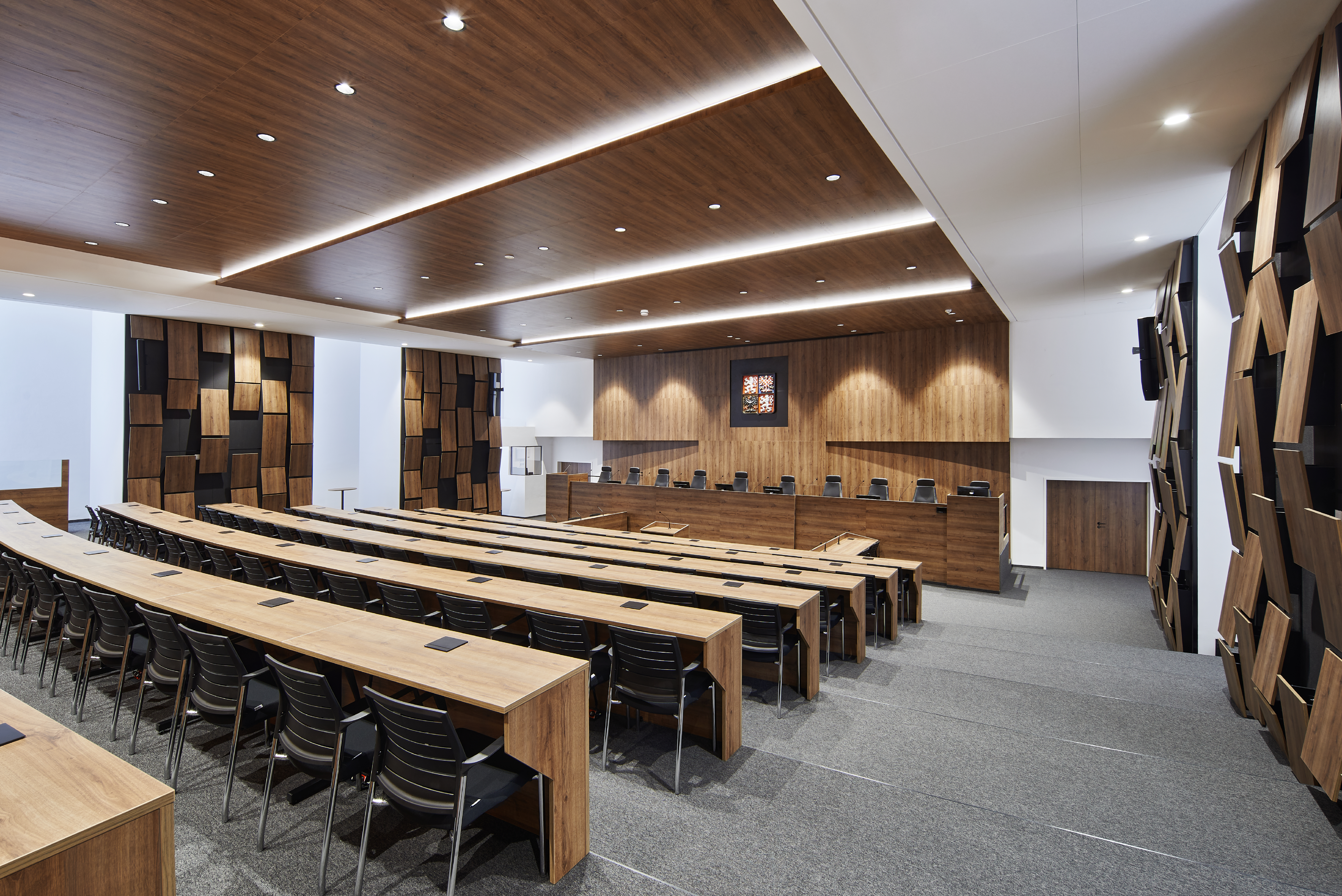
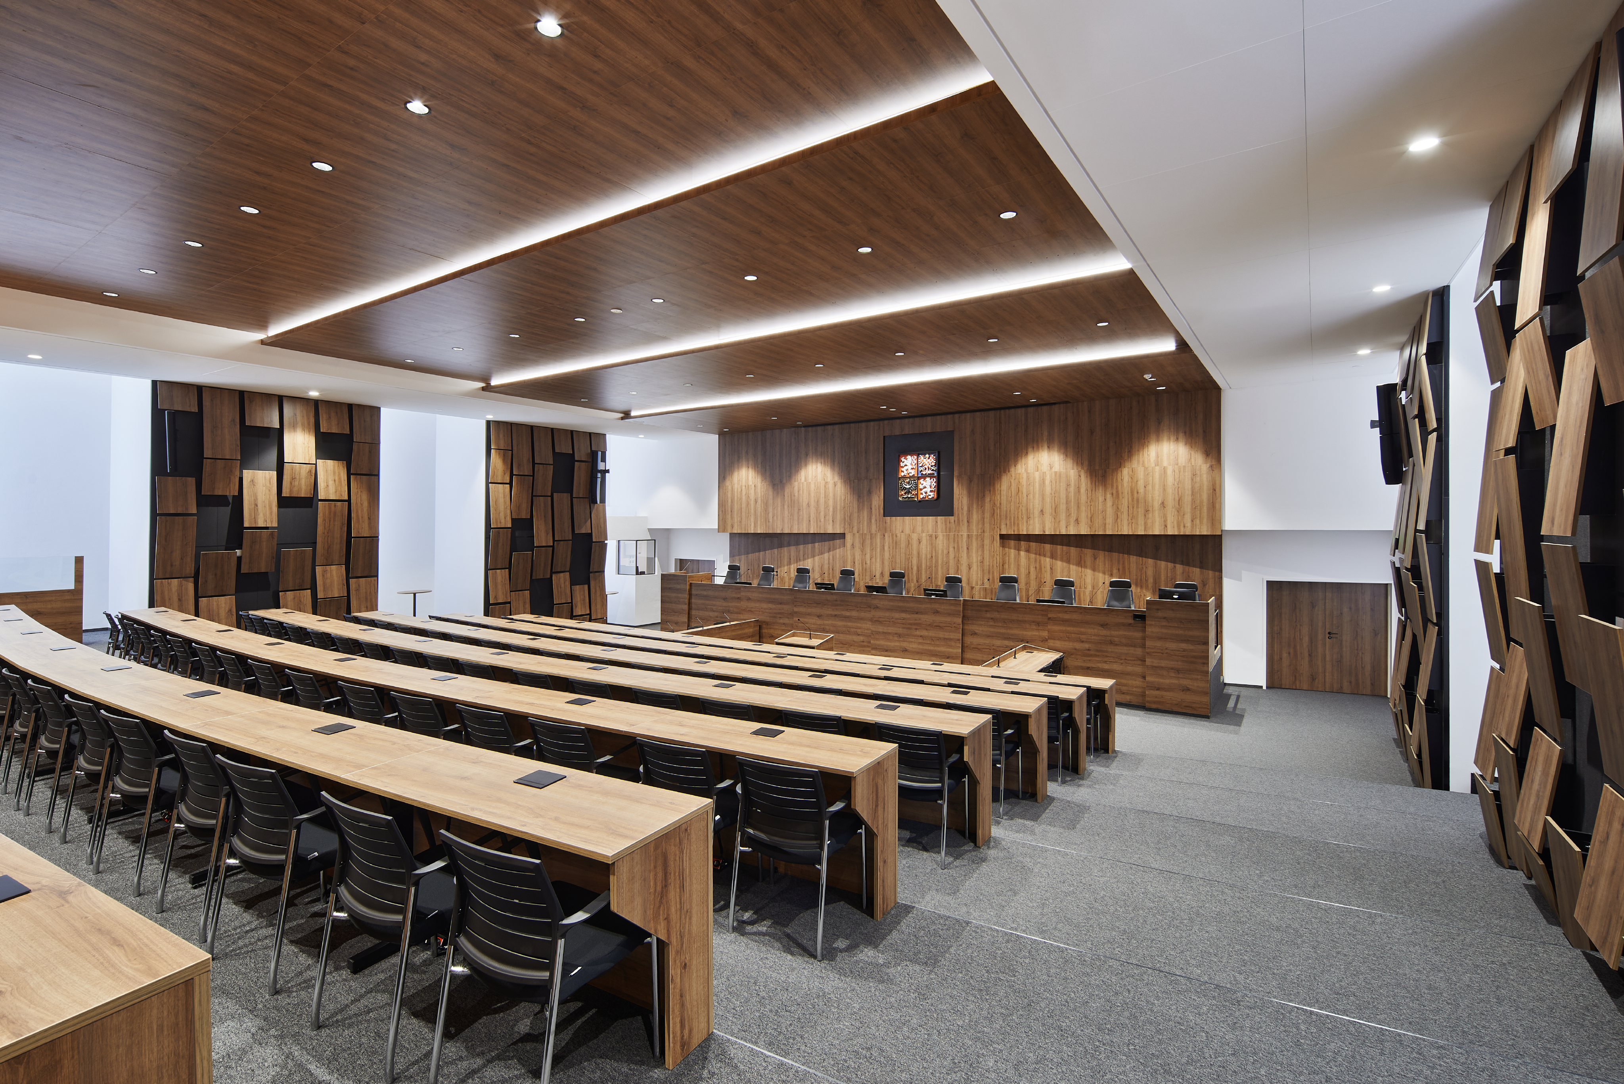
- smoke detector (644, 313)
